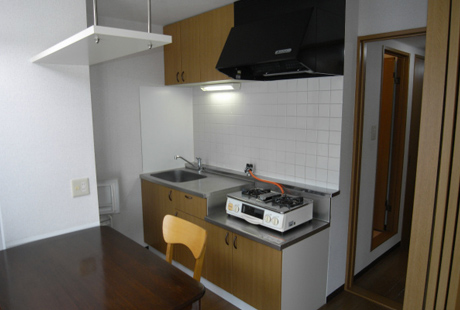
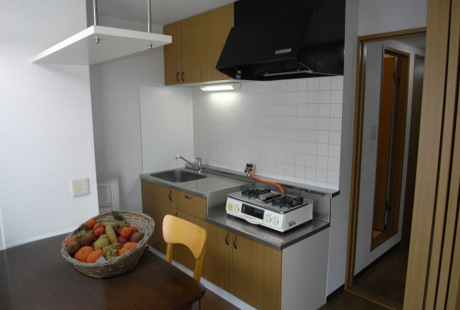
+ fruit basket (109, 241)
